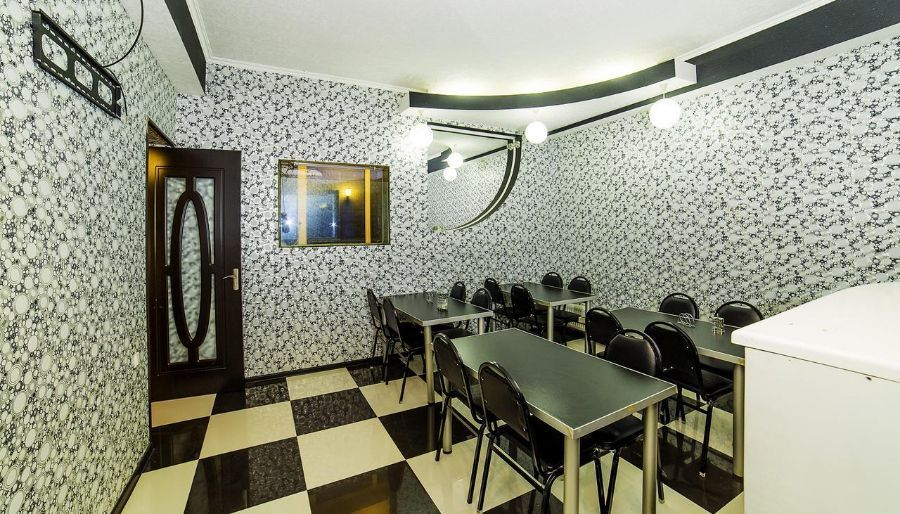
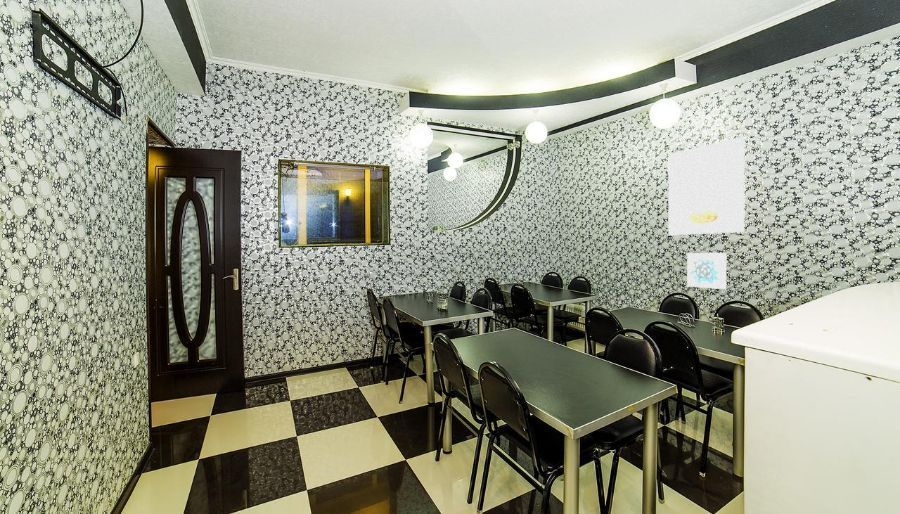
+ wall art (702, 190)
+ wall art (705, 270)
